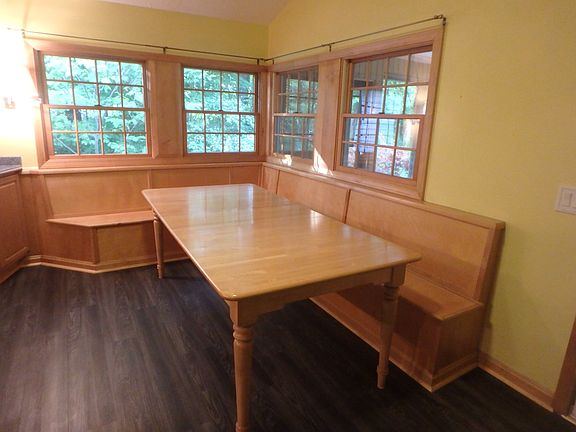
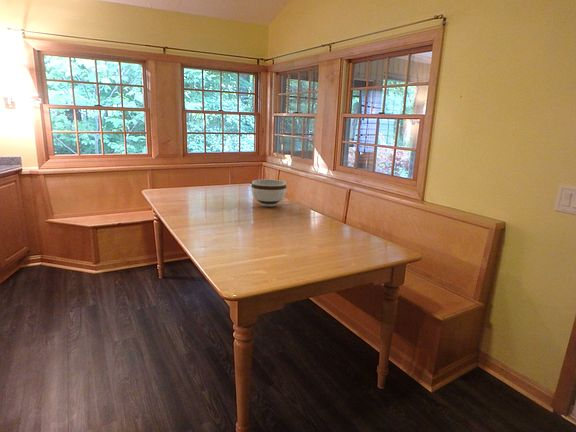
+ bowl (268, 193)
